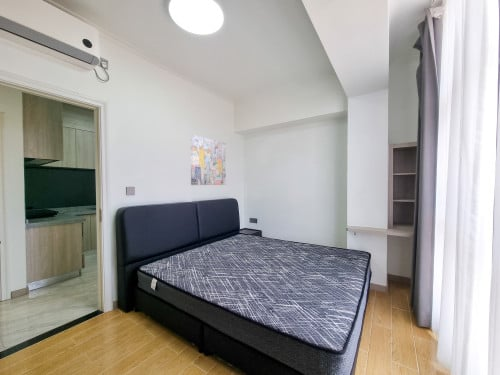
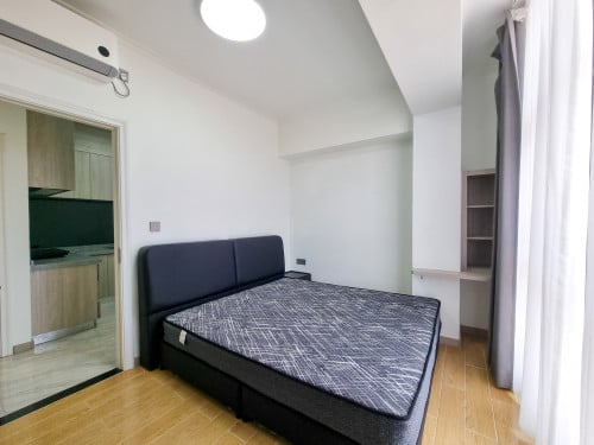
- wall art (209, 162)
